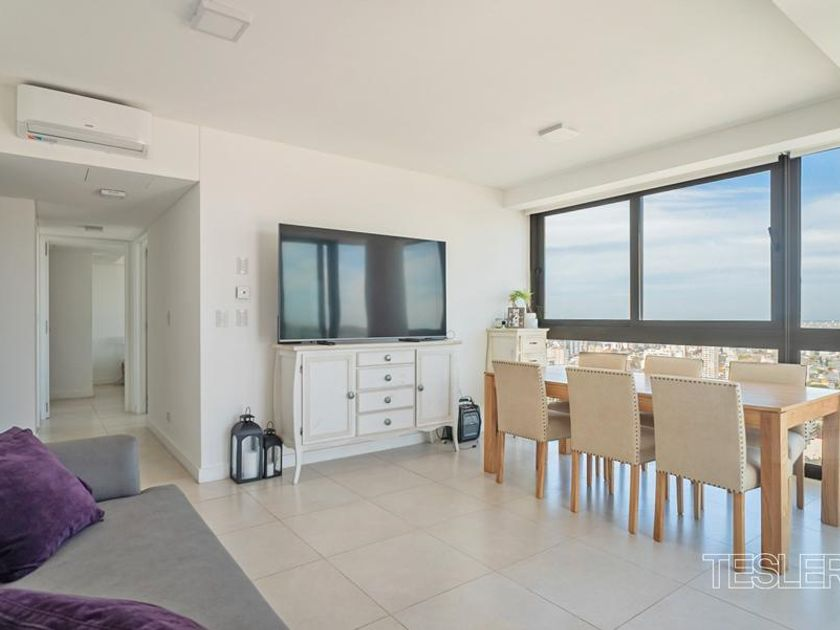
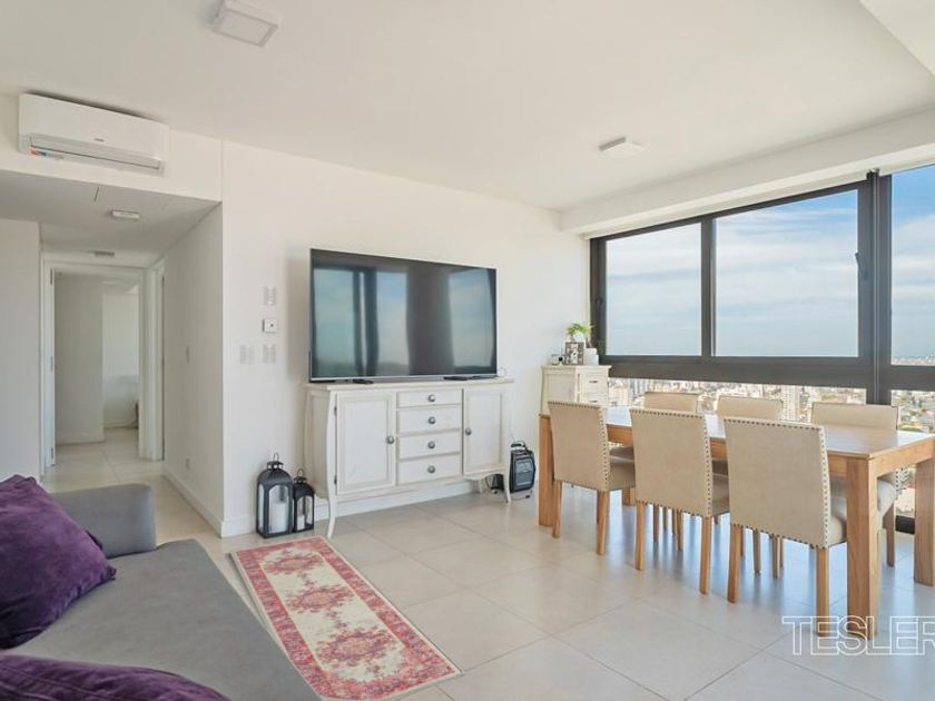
+ rug (319, 598)
